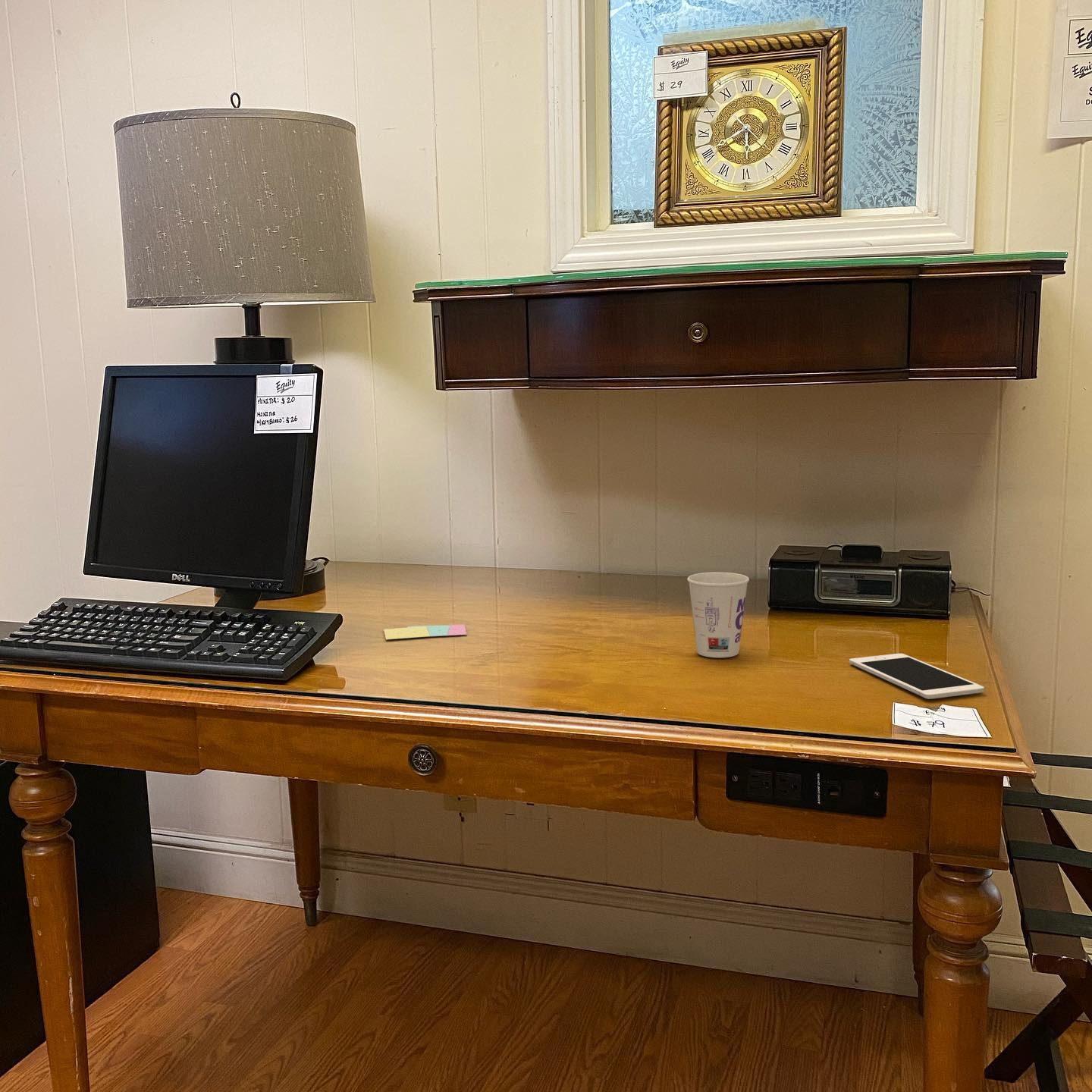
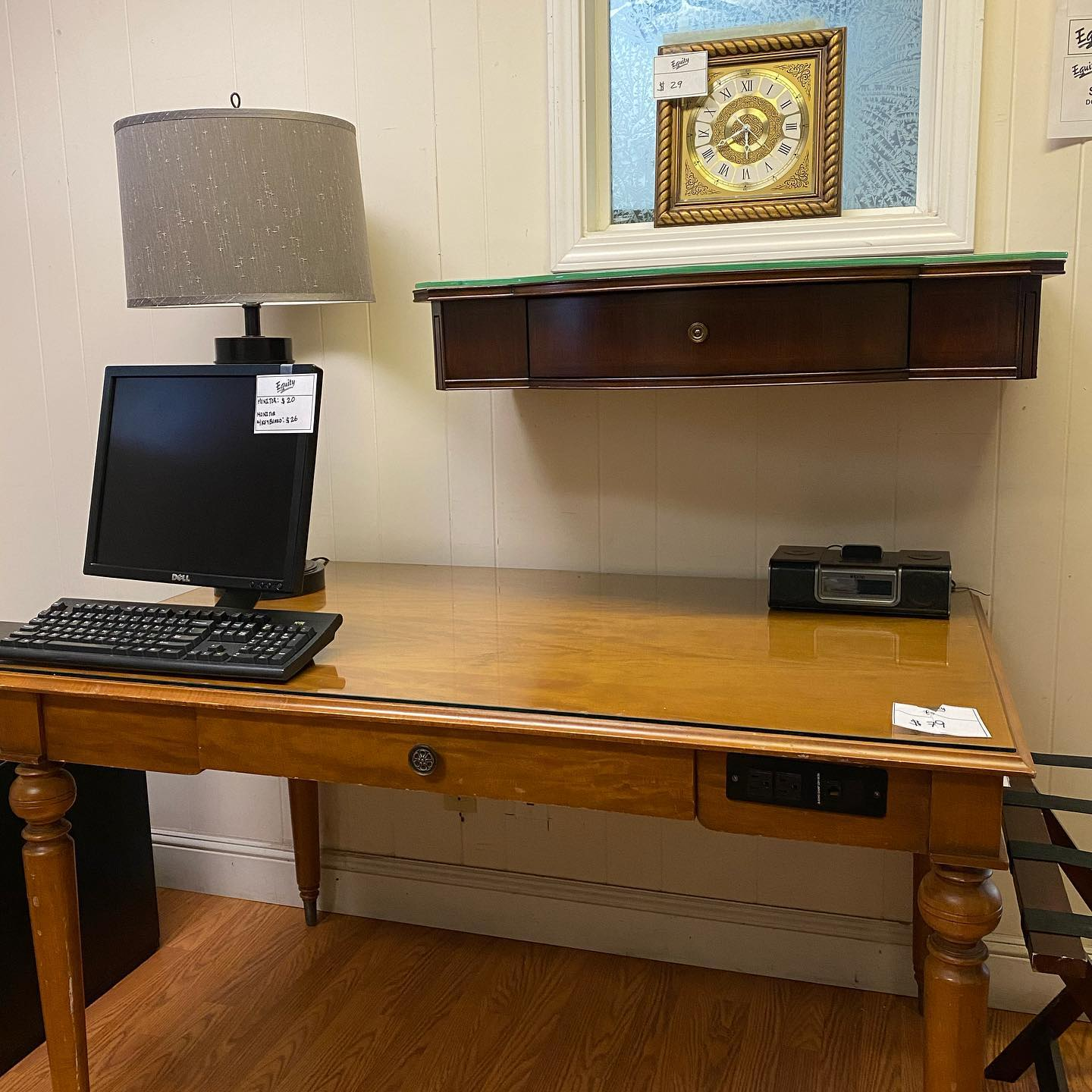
- cup (717, 615)
- sticky notes (425, 631)
- cell phone (913, 674)
